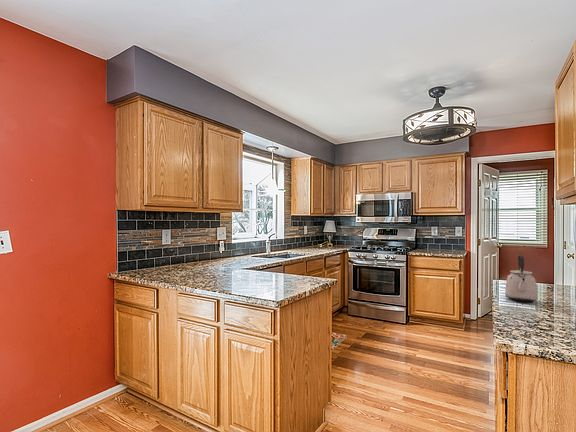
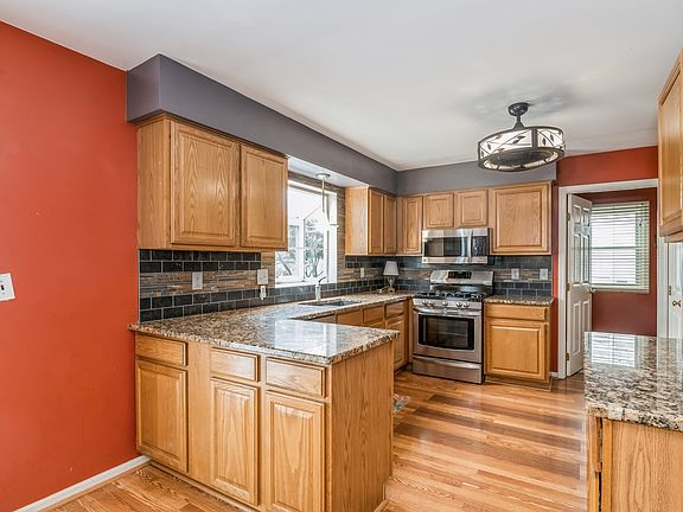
- kettle (521, 278)
